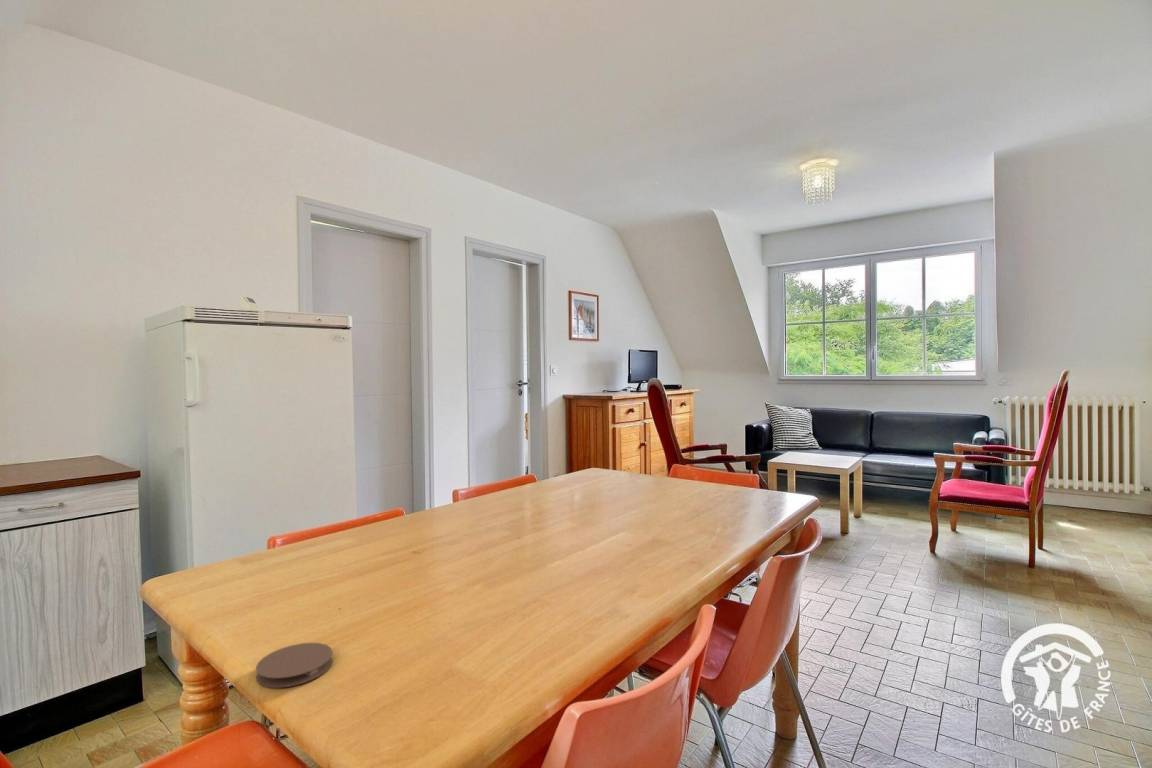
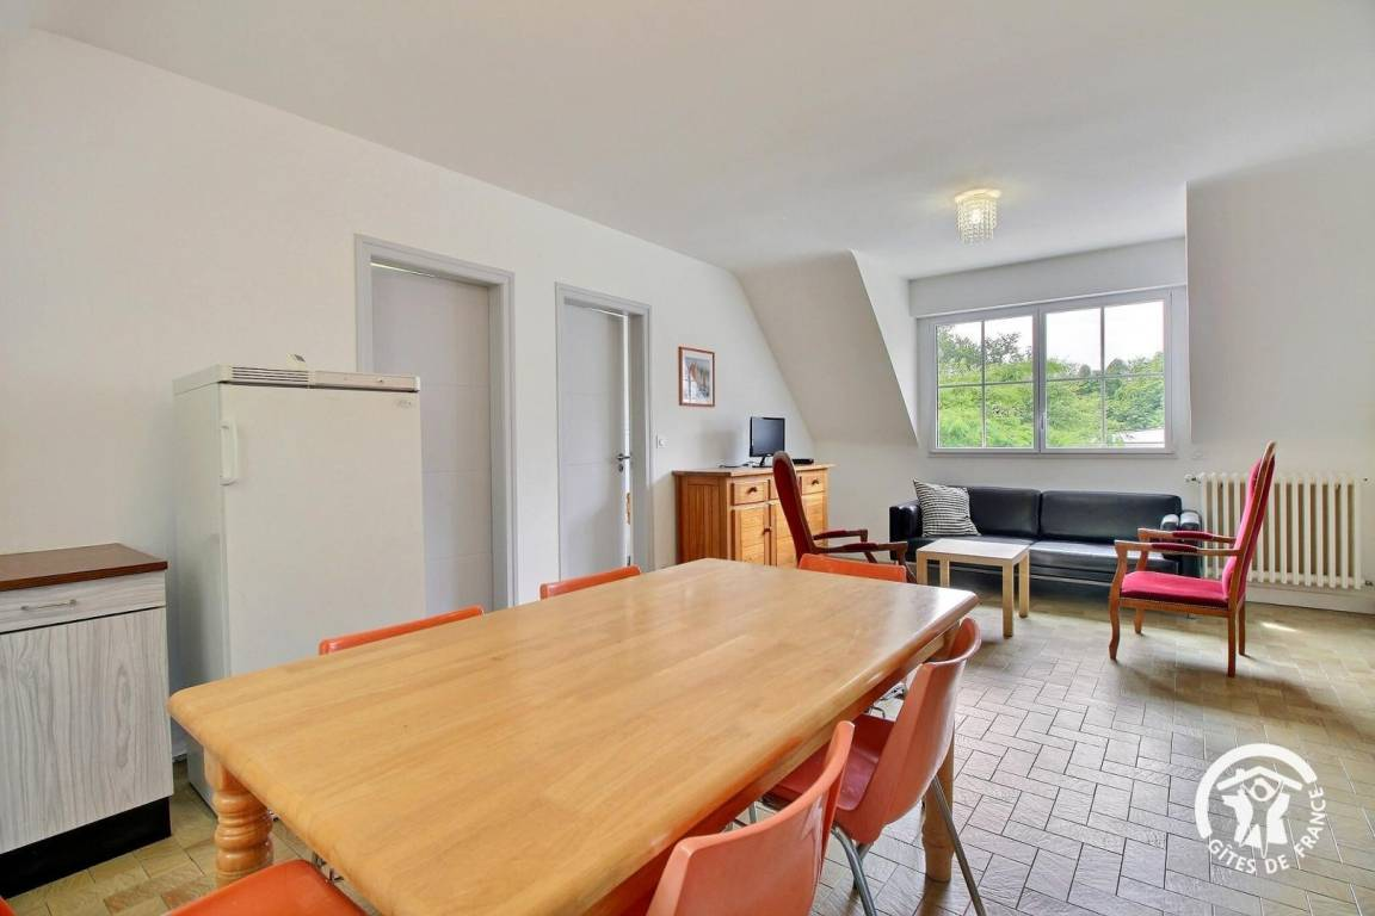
- coaster (295, 663)
